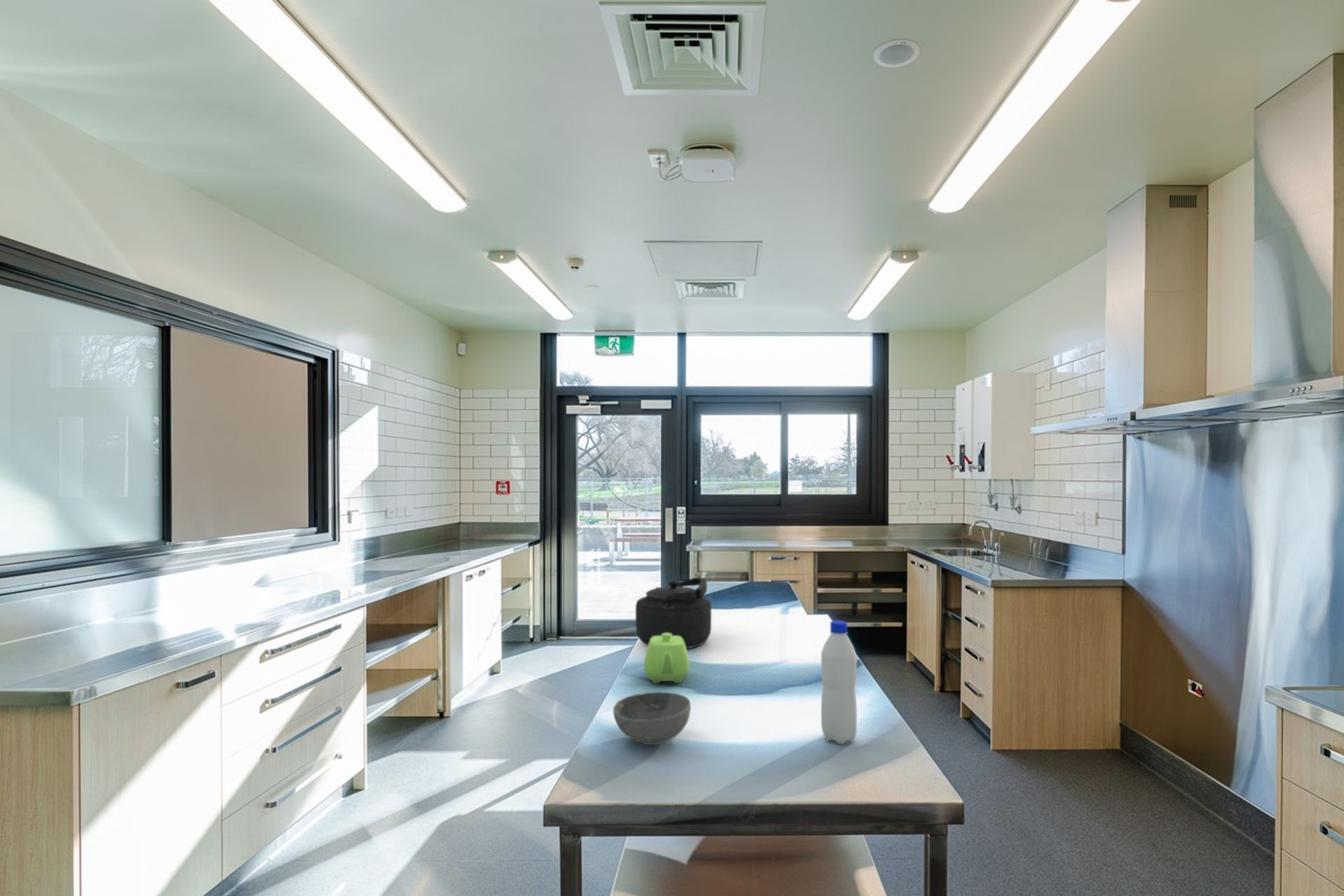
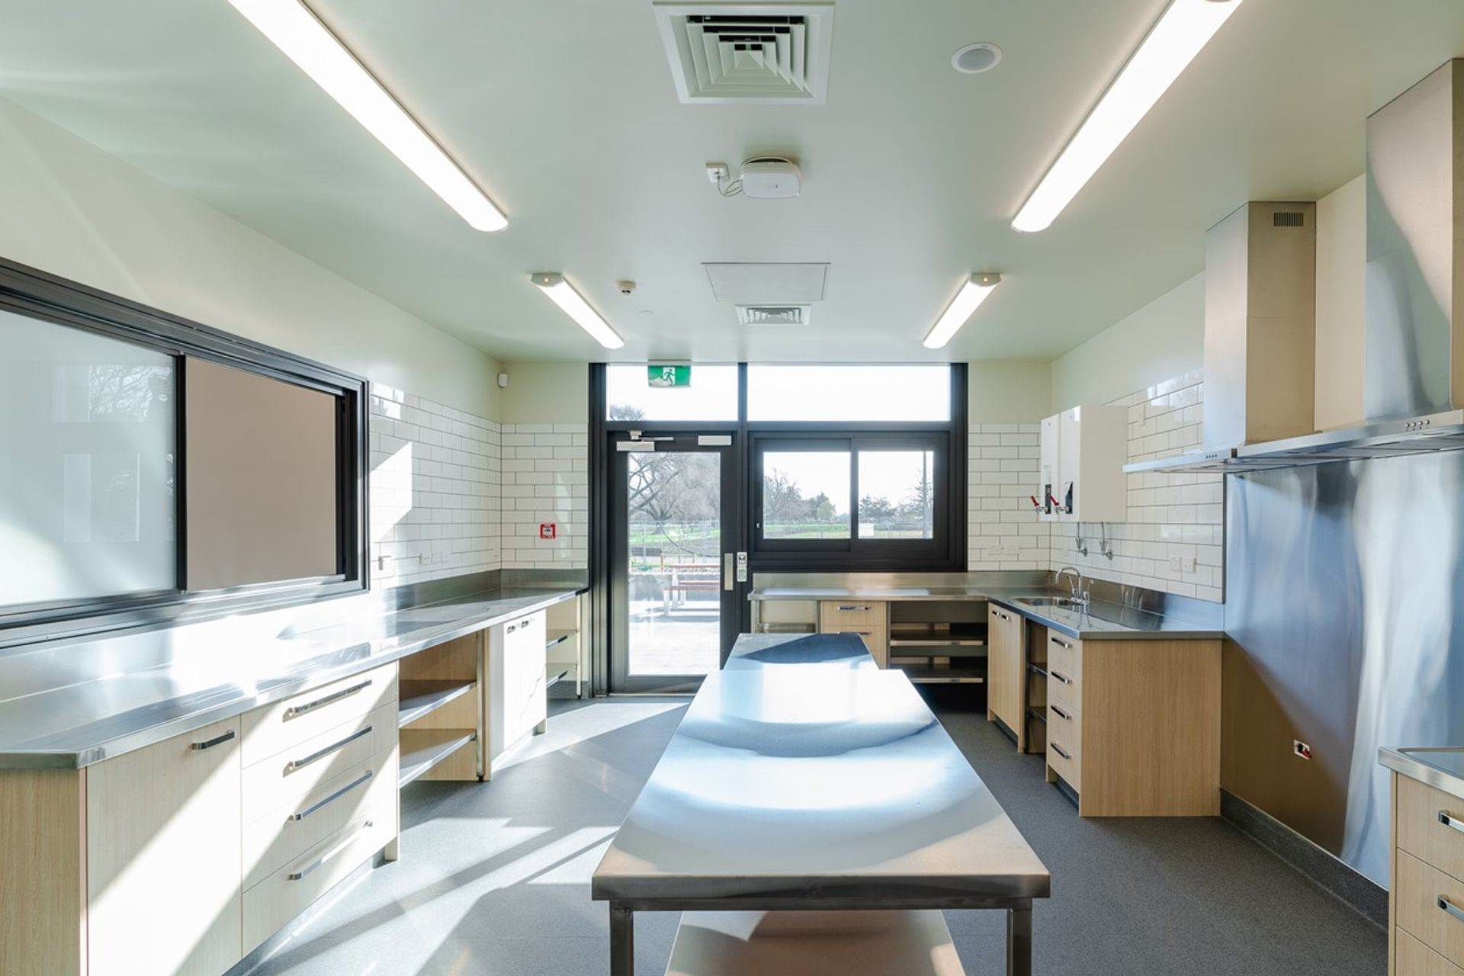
- bowl (652, 720)
- kettle (675, 610)
- water bottle (839, 680)
- teapot (666, 656)
